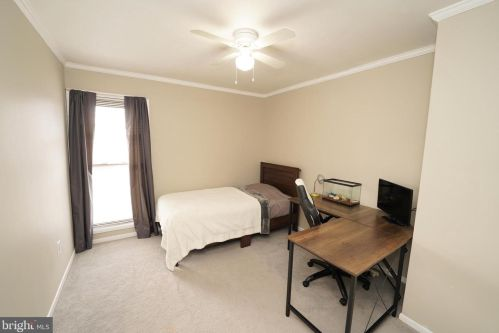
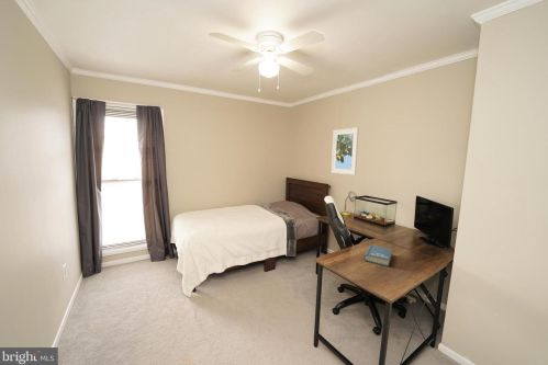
+ book (378, 254)
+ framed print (344, 151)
